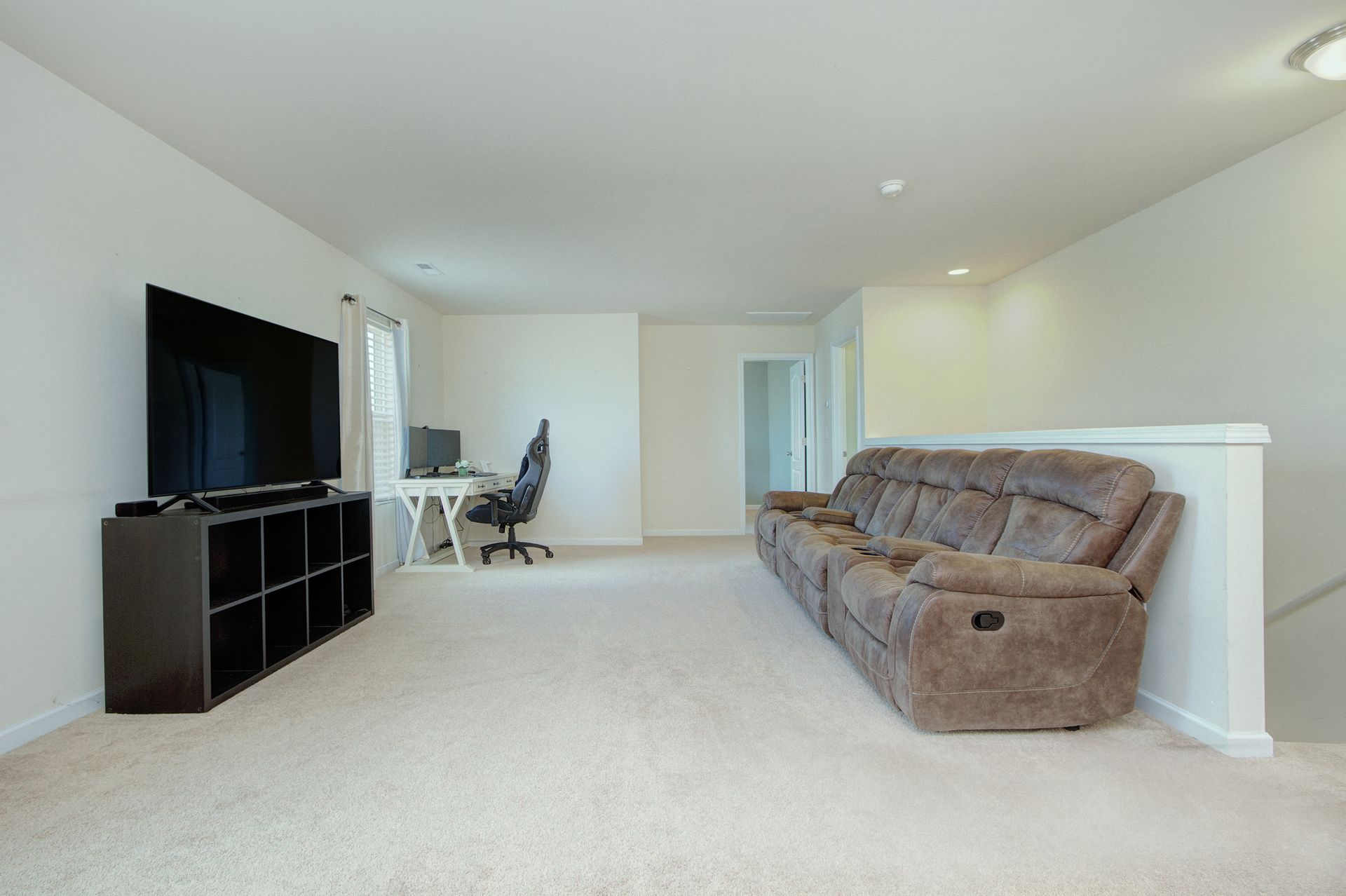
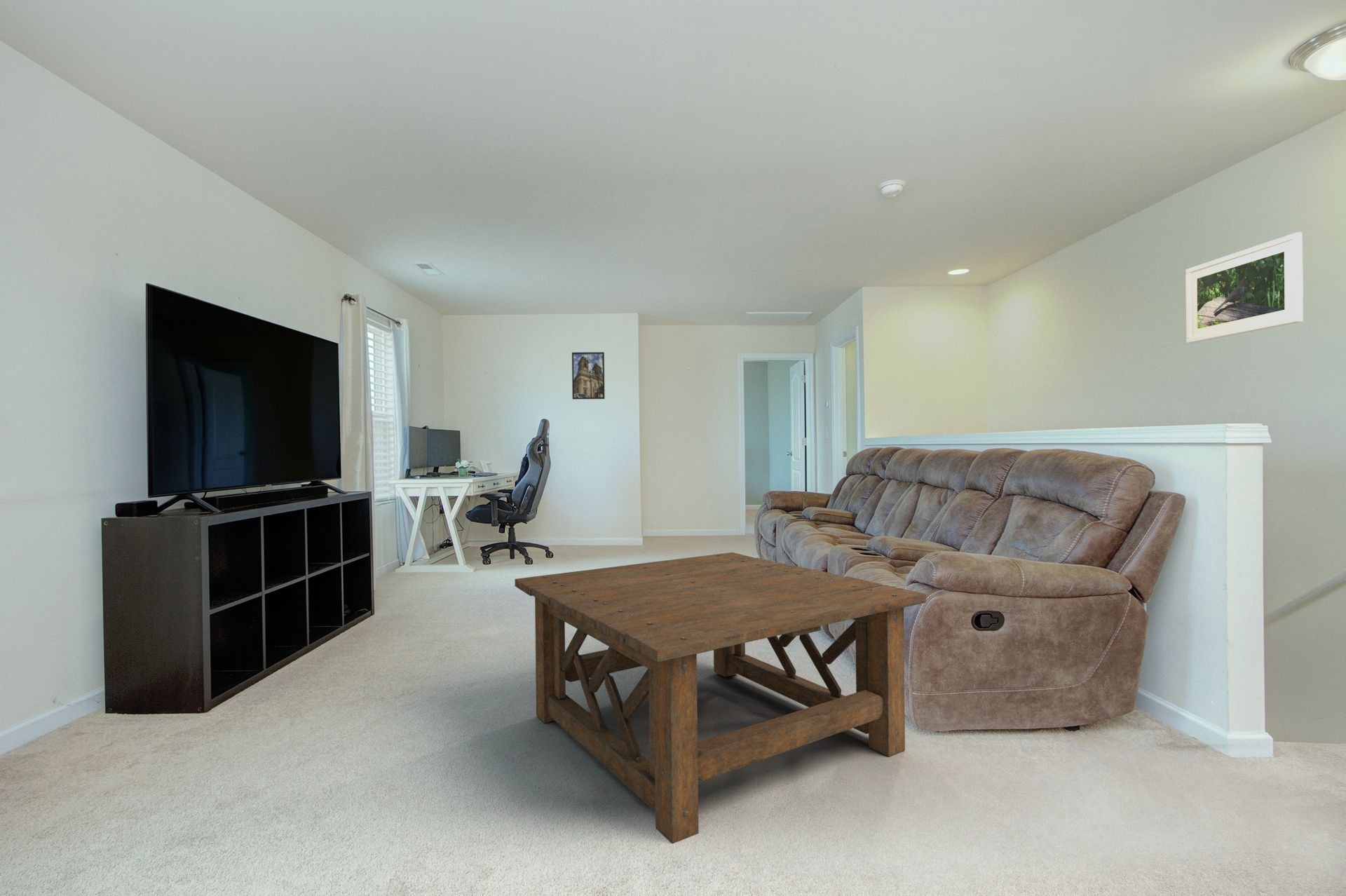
+ coffee table (714, 658)
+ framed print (1239, 292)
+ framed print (588, 375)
